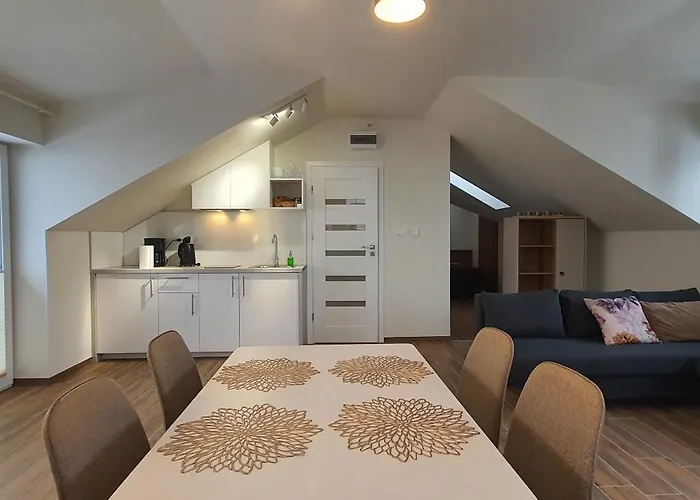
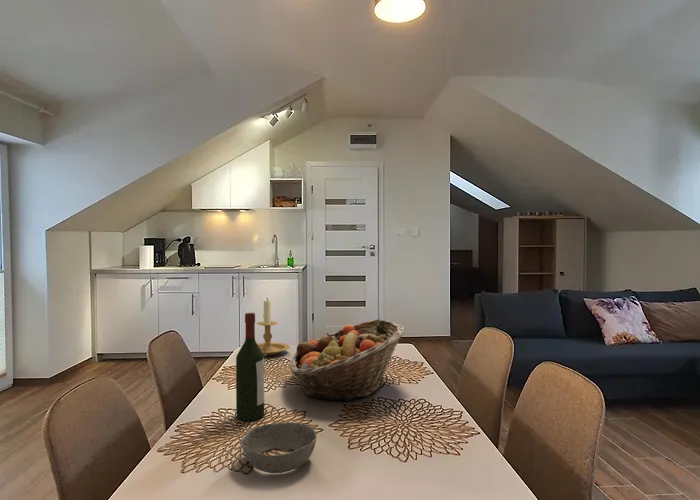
+ wine bottle (250, 364)
+ candle holder (267, 325)
+ bowl (279, 447)
+ fruit basket (346, 355)
